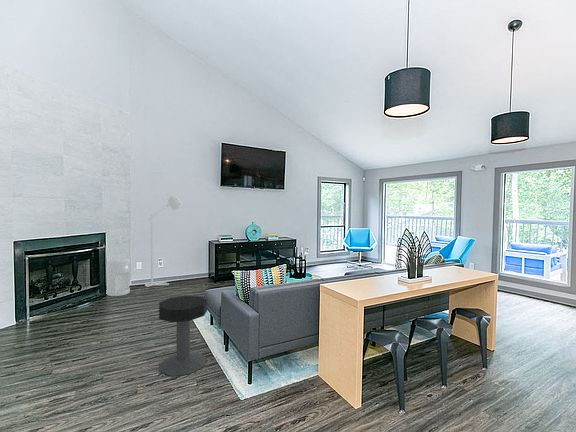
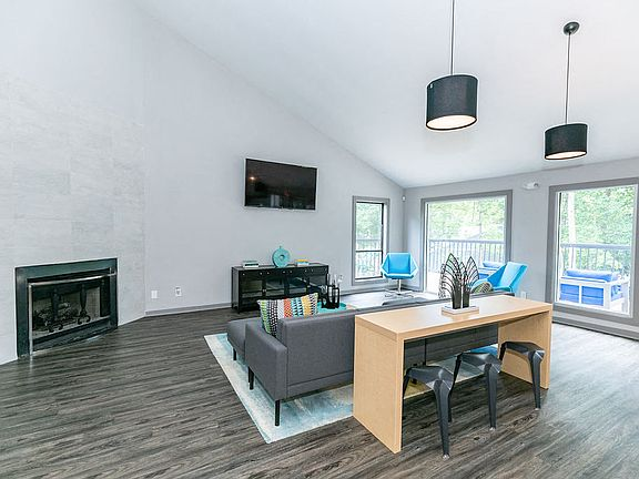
- side table (182, 332)
- air purifier (118, 276)
- floor lamp (152, 239)
